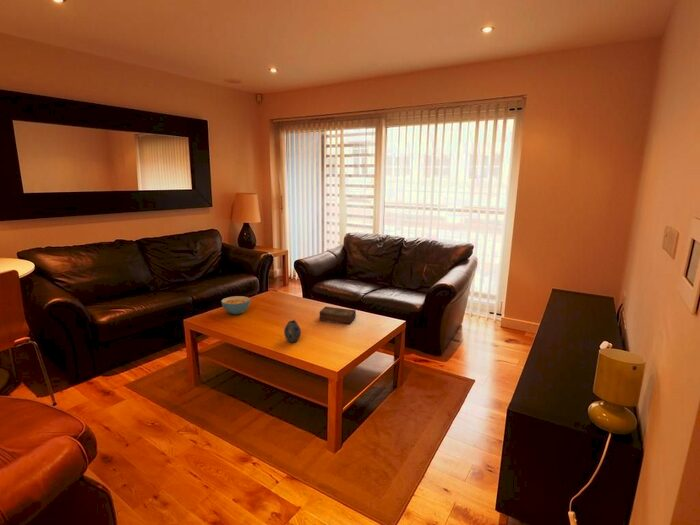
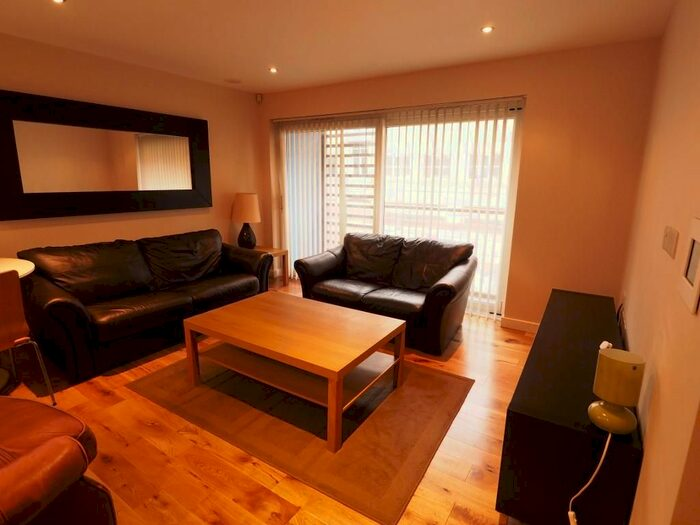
- teapot (292, 330)
- book (337, 314)
- cereal bowl (236, 306)
